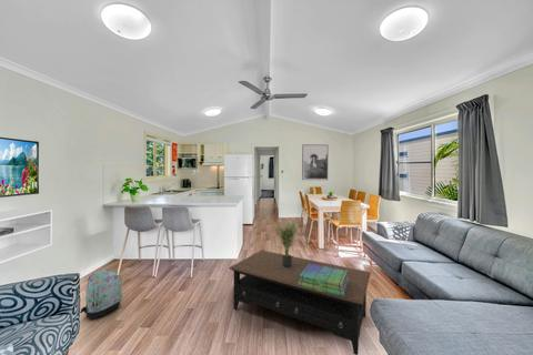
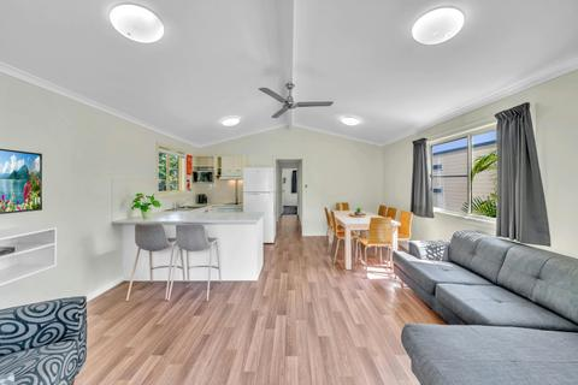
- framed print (314, 162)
- stack of books (323, 277)
- coffee table (298, 291)
- potted plant (288, 240)
- backpack (104, 291)
